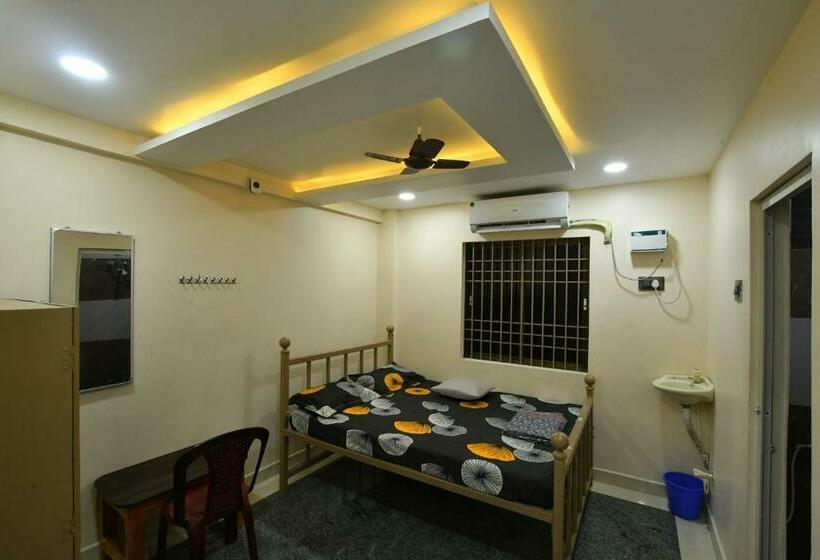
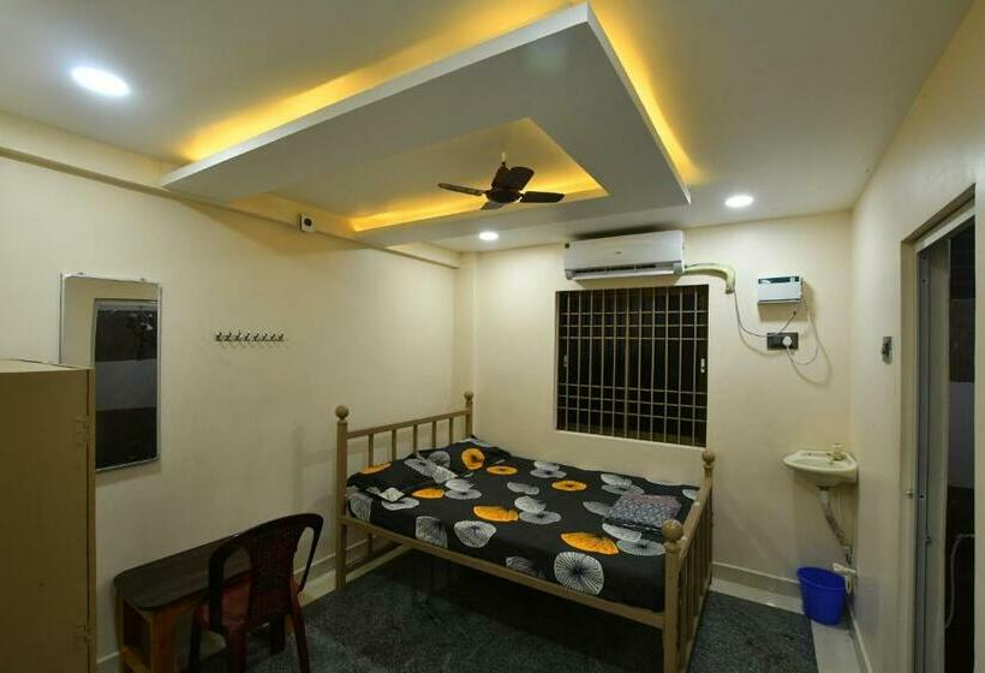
- pillow (464, 387)
